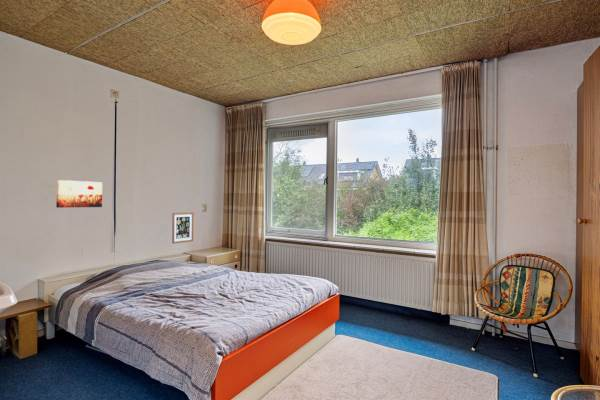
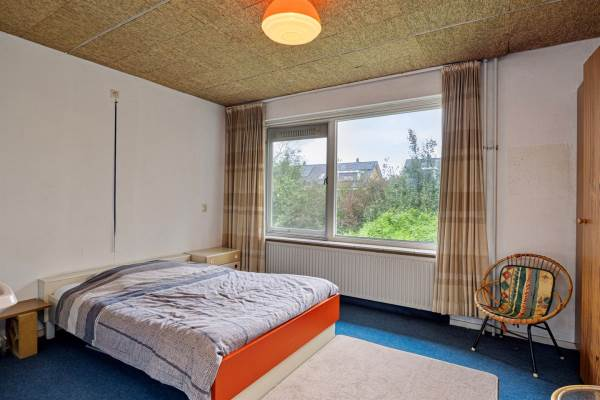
- wall art (80, 194)
- wall art (183, 227)
